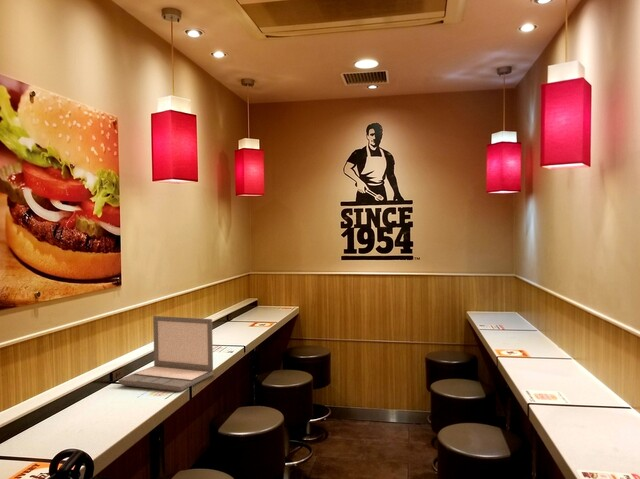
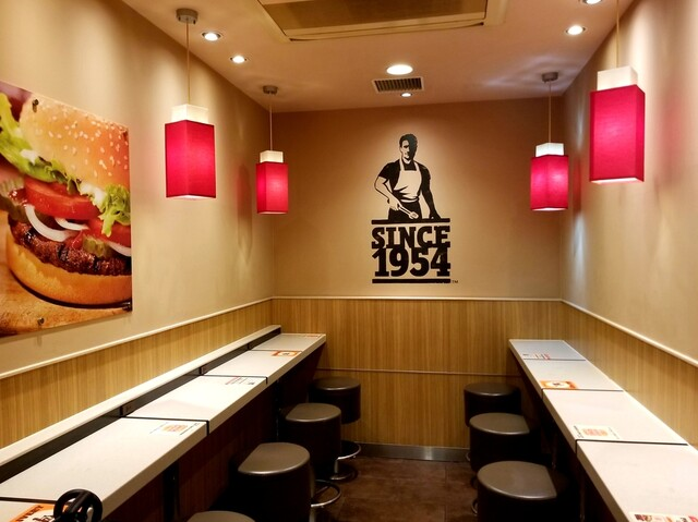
- laptop (166, 351)
